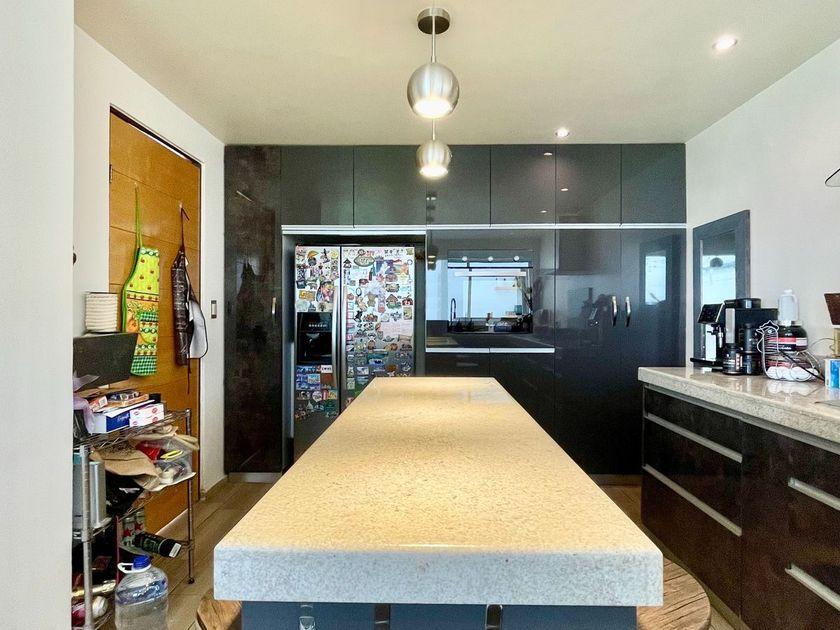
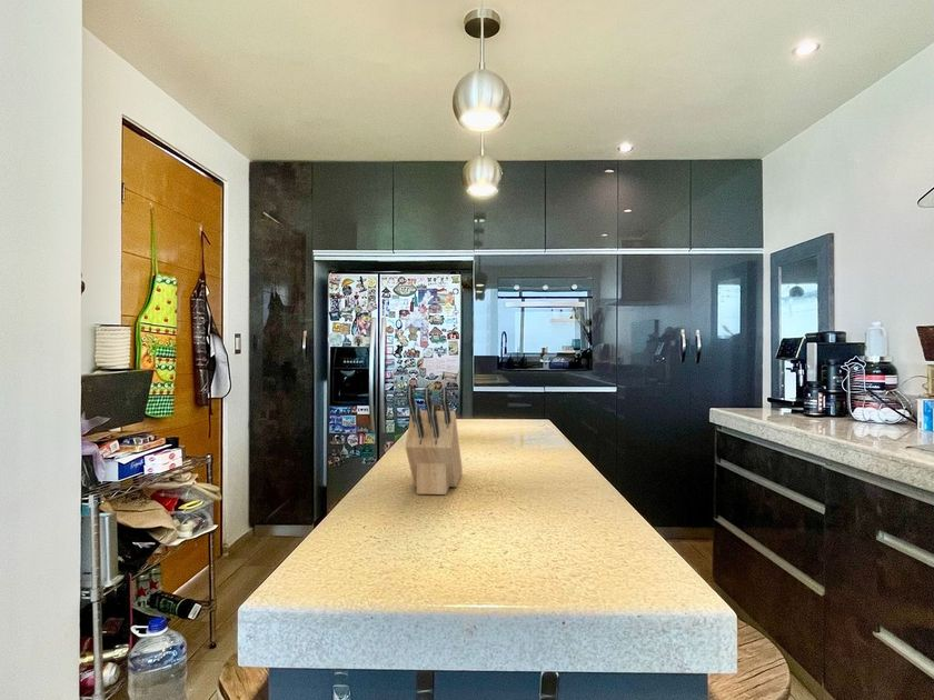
+ knife block (435, 434)
